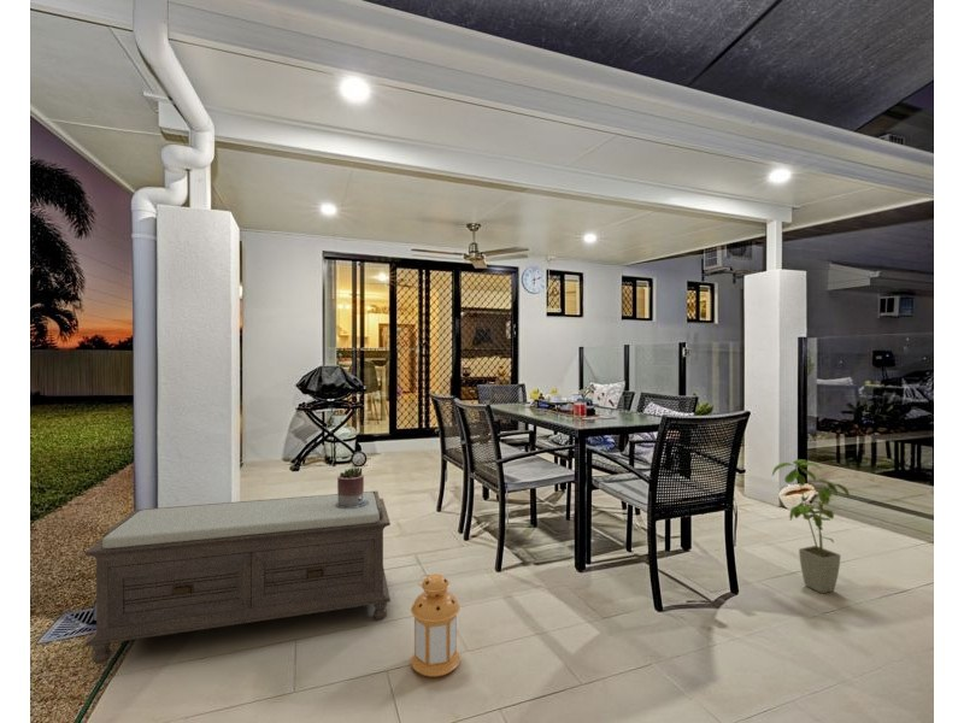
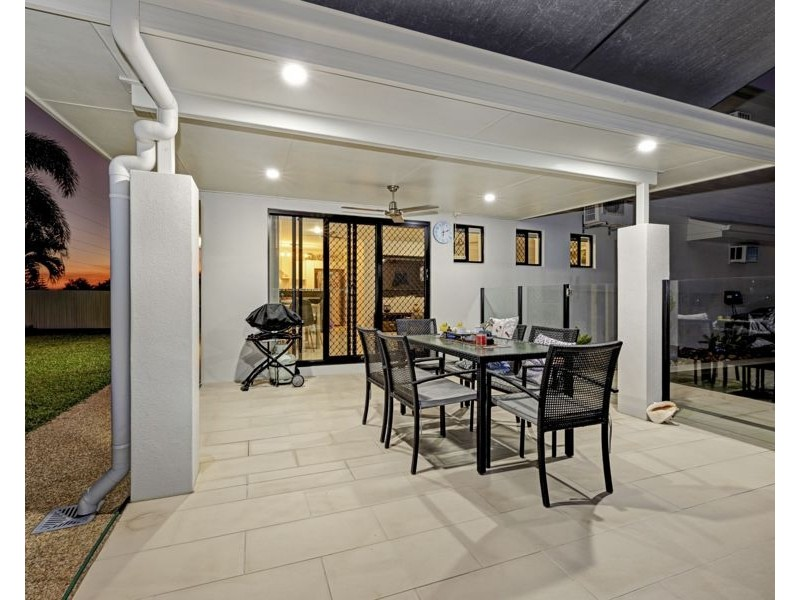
- bench (258, 564)
- house plant (810, 524)
- lantern (435, 619)
- succulent planter (352, 484)
